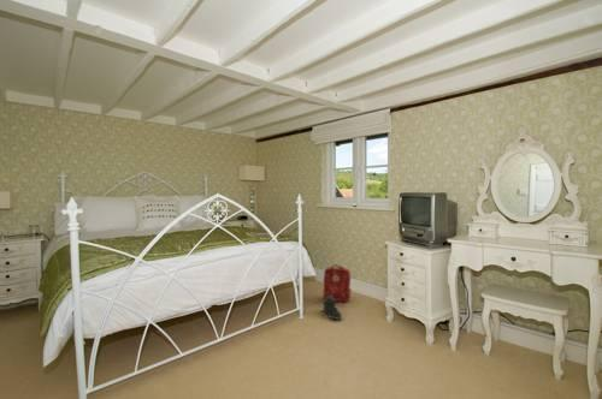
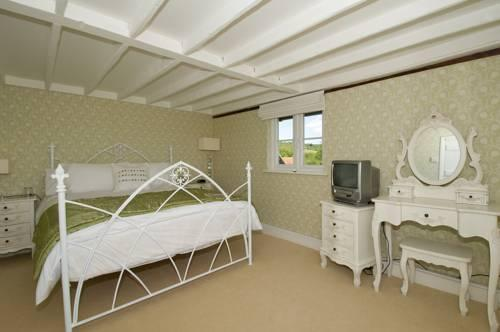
- backpack (336, 280)
- sneaker (331, 306)
